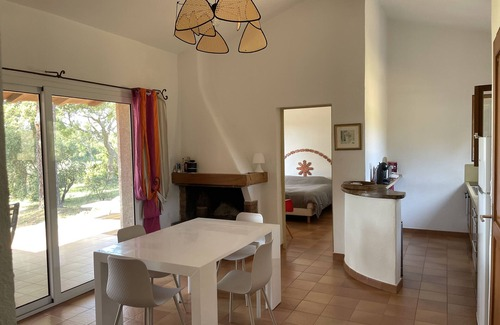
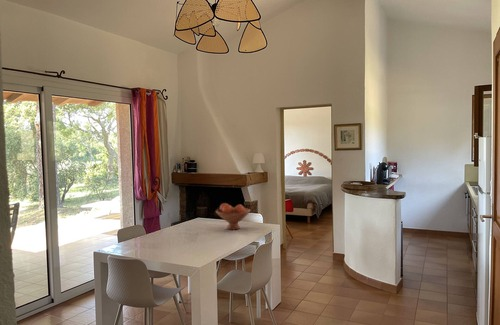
+ fruit bowl (233, 215)
